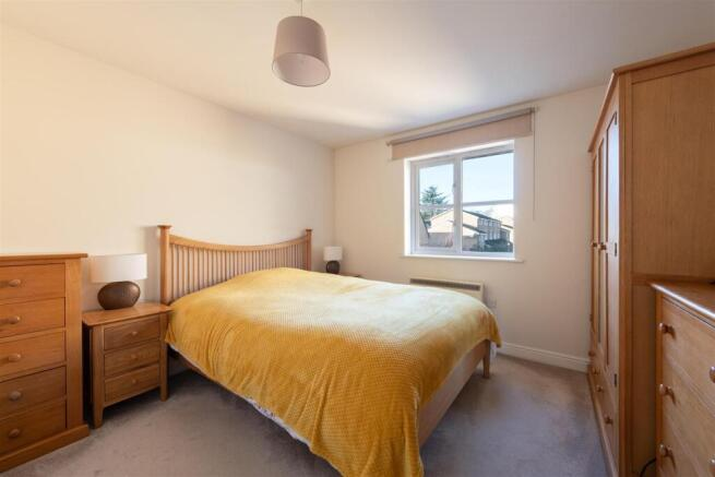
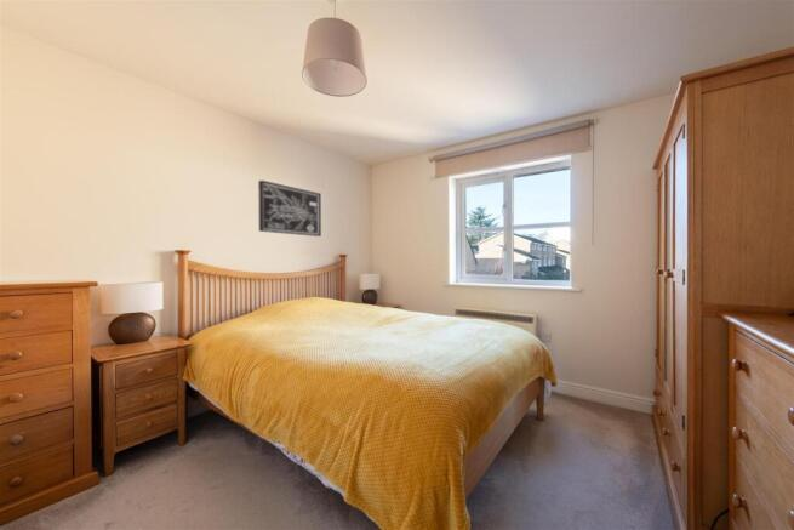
+ wall art (292, 210)
